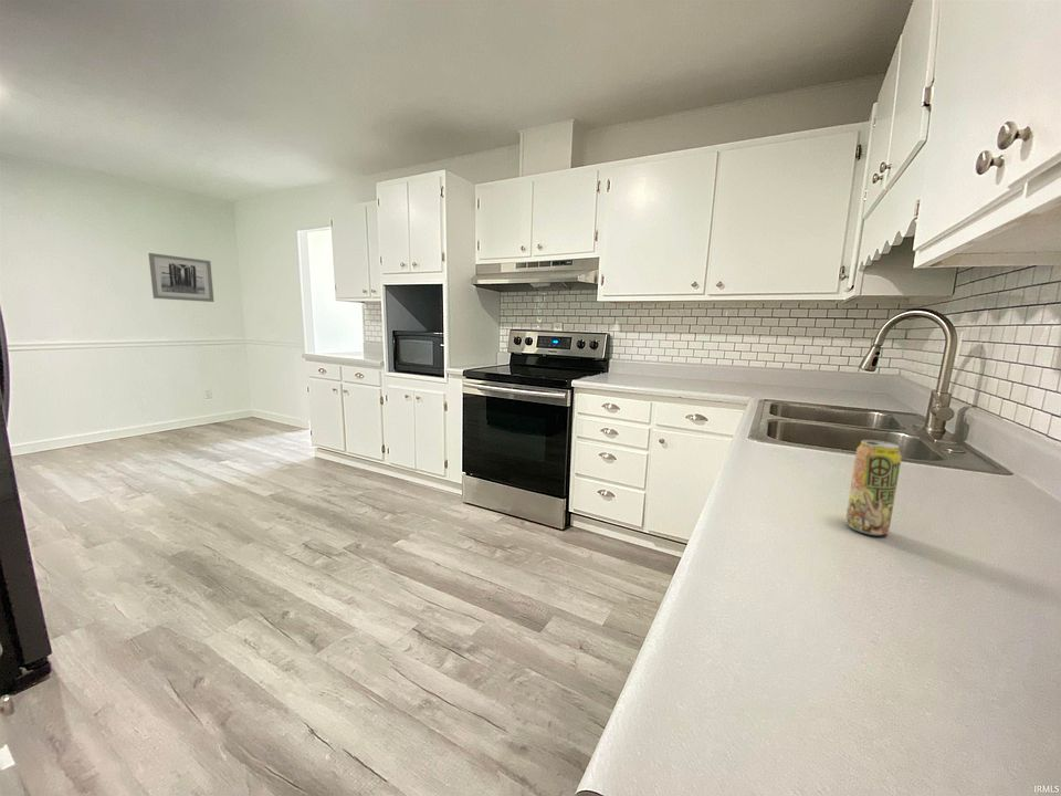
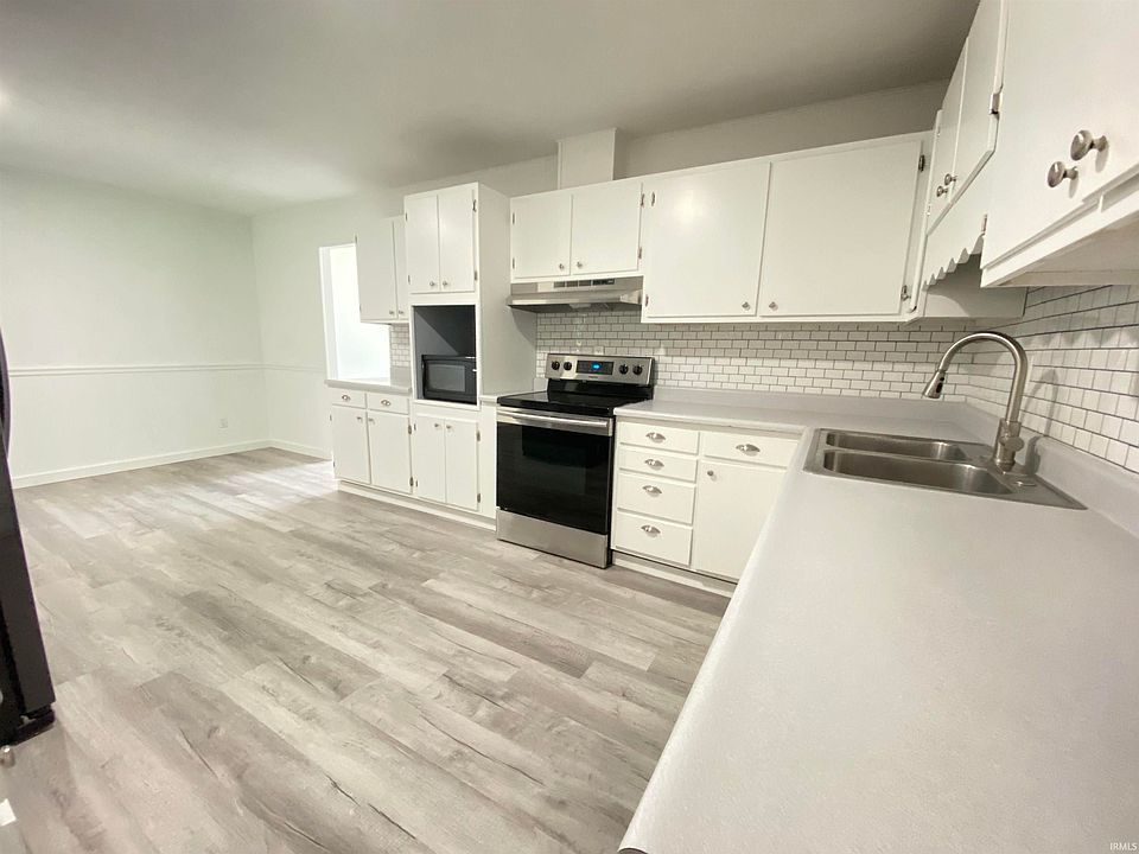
- wall art (182, 279)
- beverage can (873, 485)
